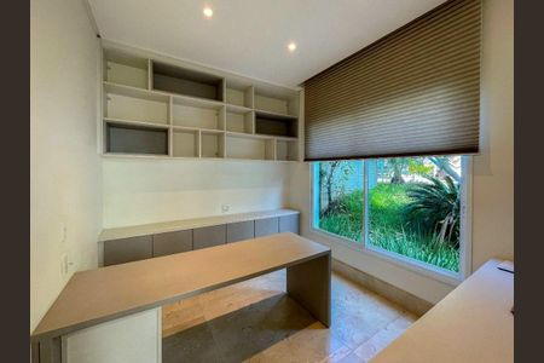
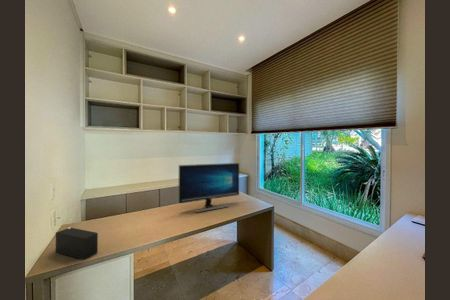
+ computer monitor (210, 185)
+ speaker (76, 242)
